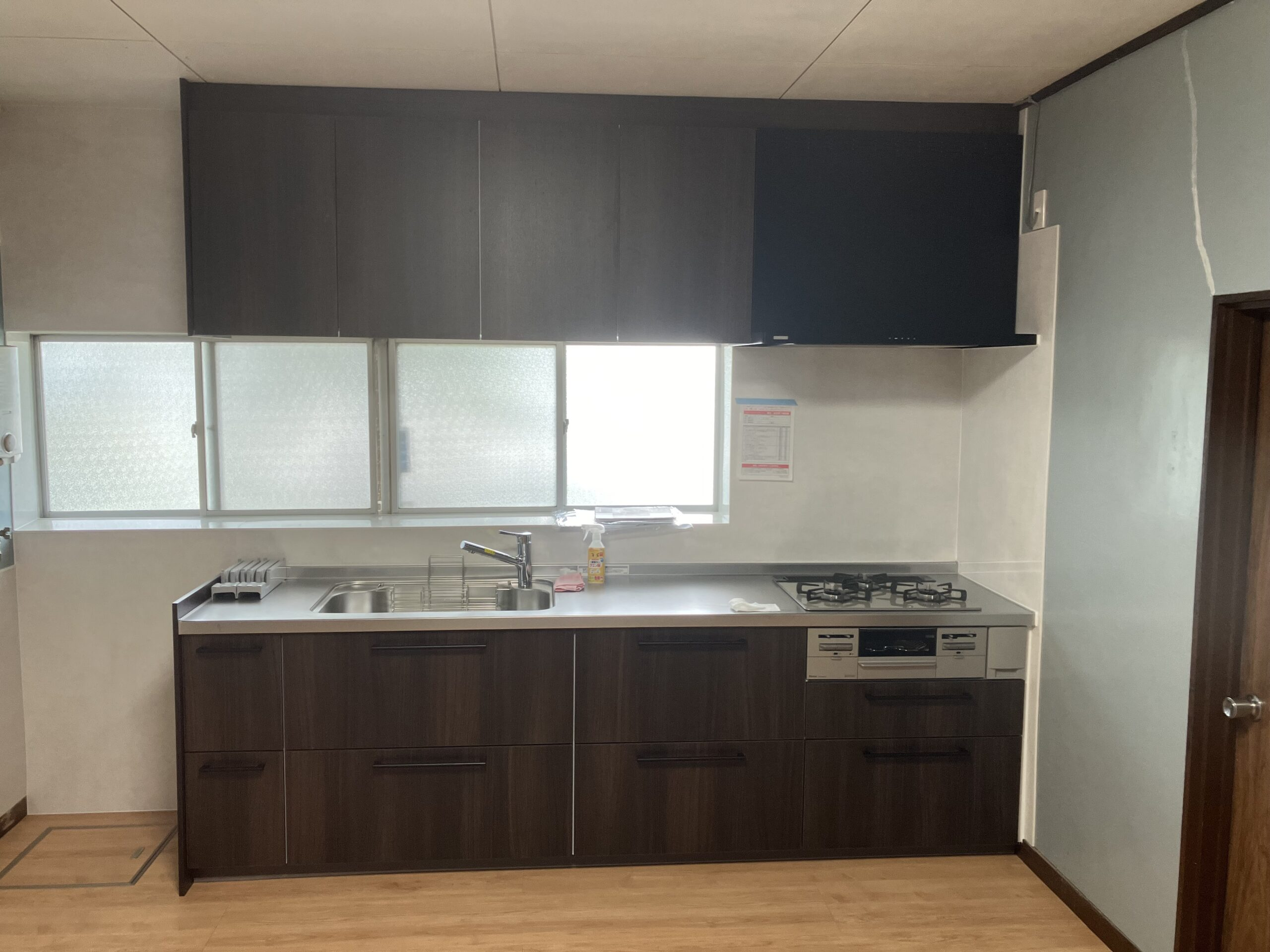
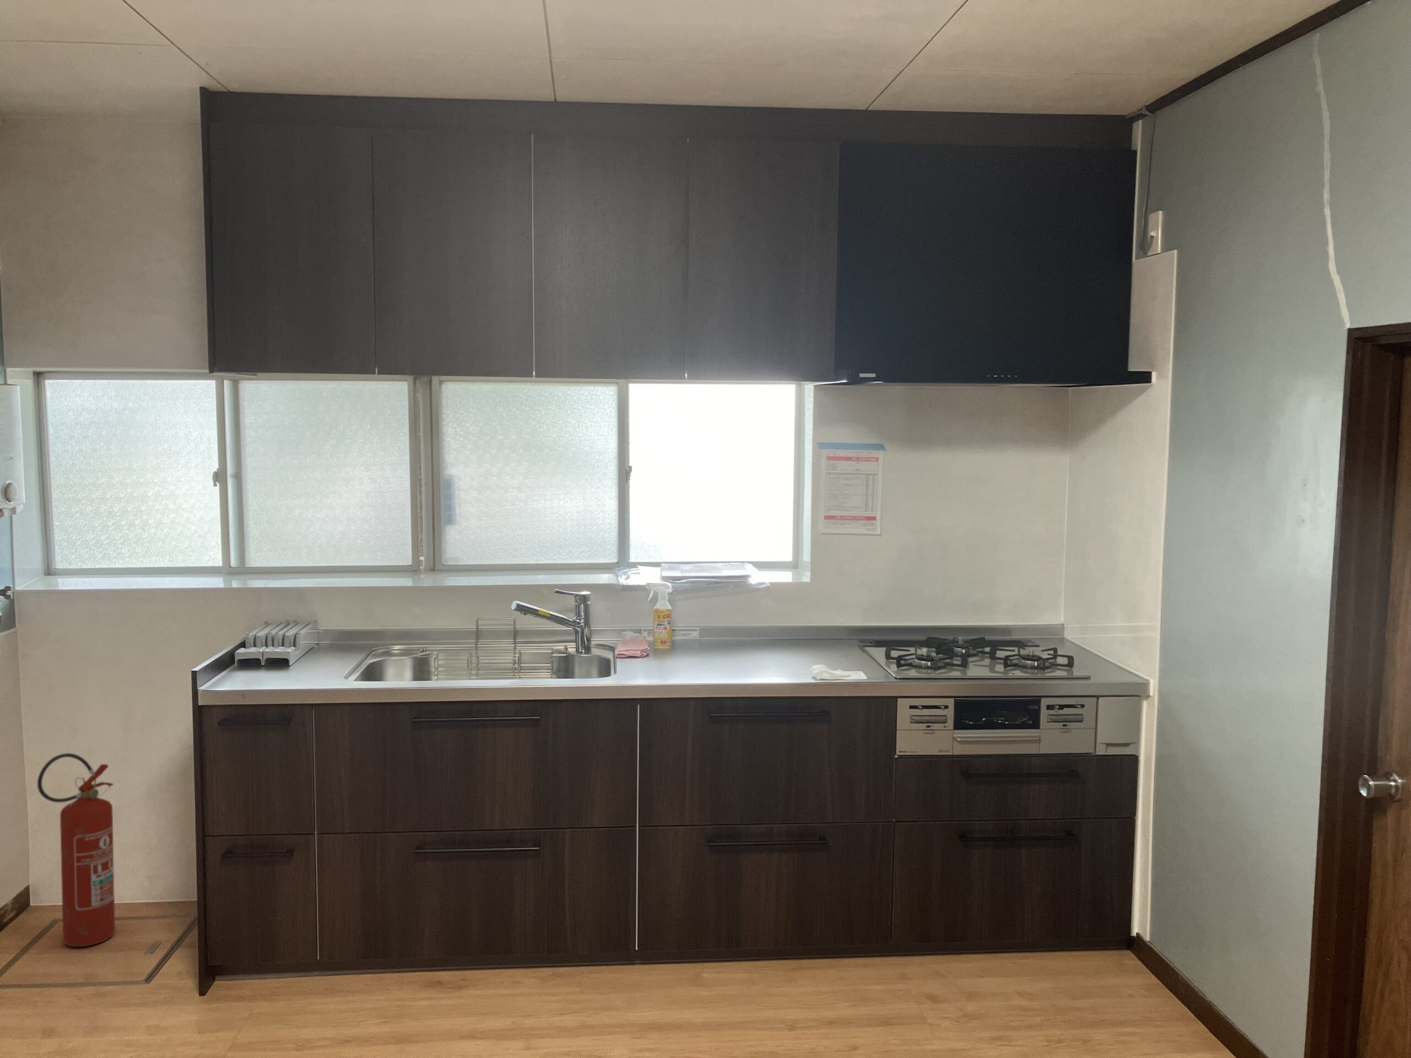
+ fire extinguisher (77, 847)
